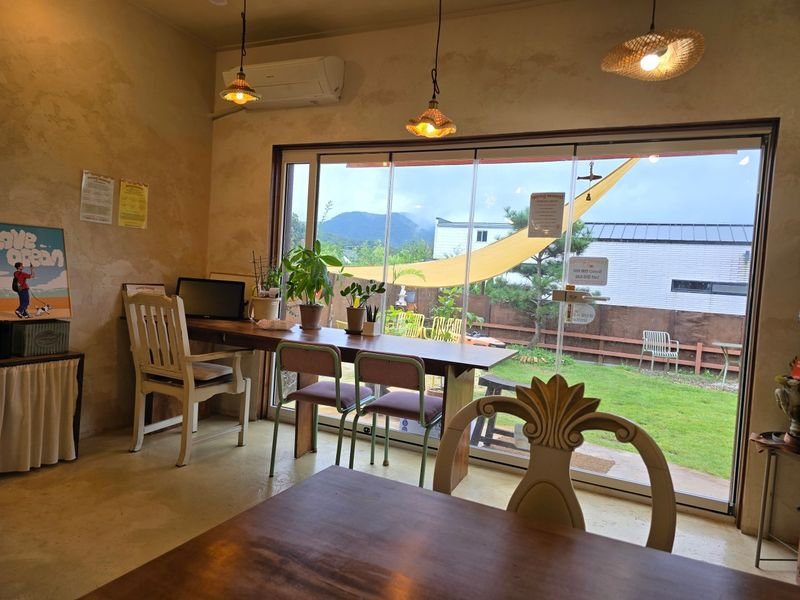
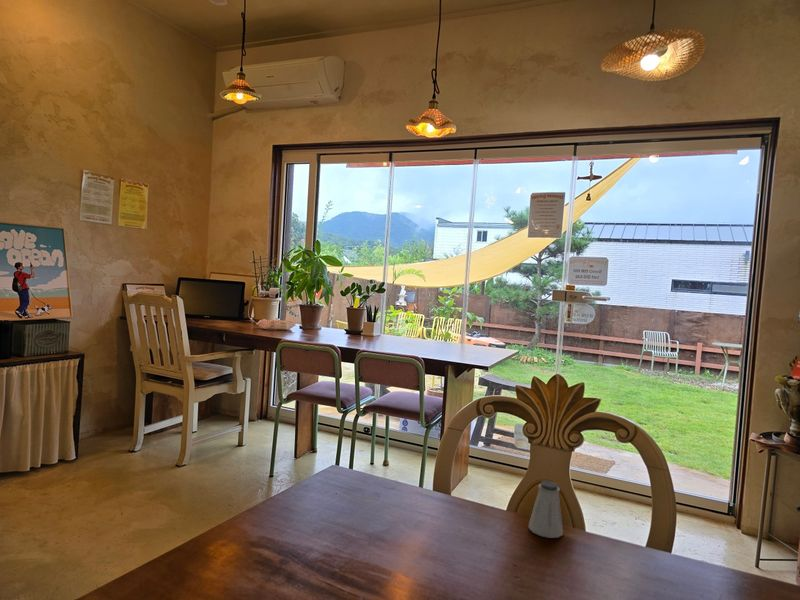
+ saltshaker (547, 506)
